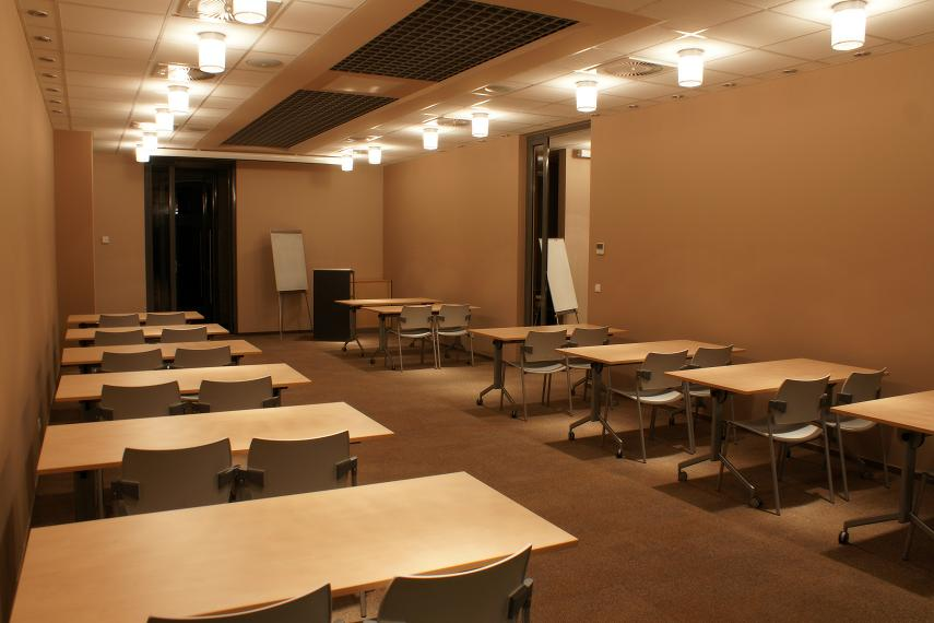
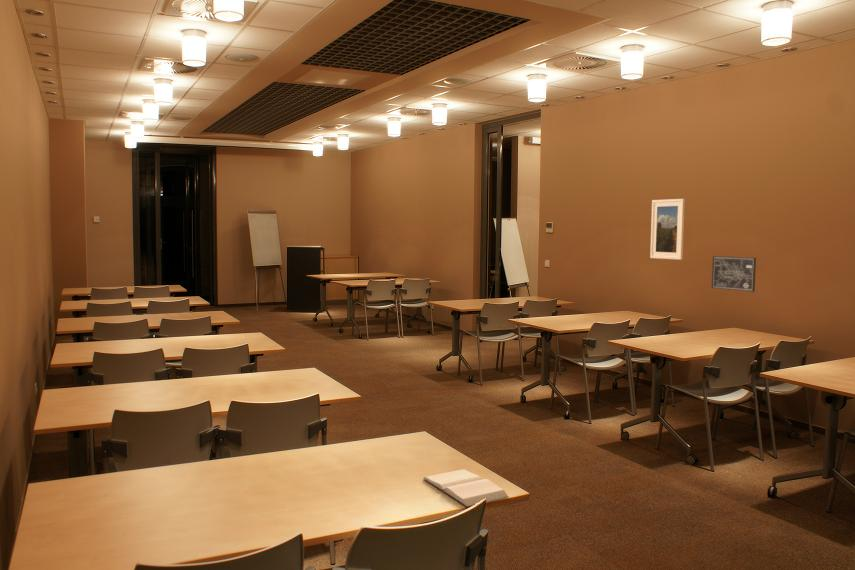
+ book (464, 484)
+ wall art (733, 273)
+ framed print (667, 229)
